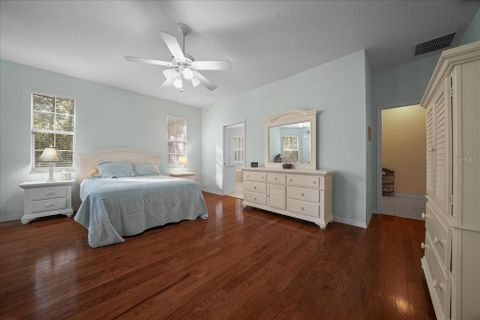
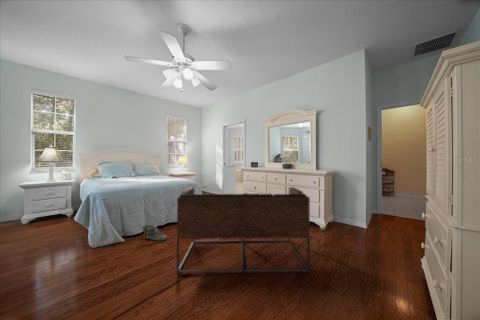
+ sneaker (154, 232)
+ sofa (242, 221)
